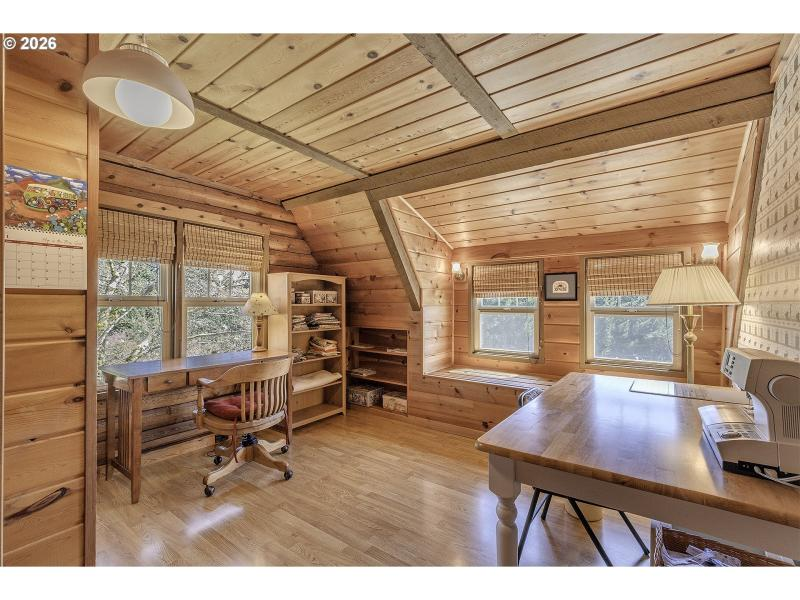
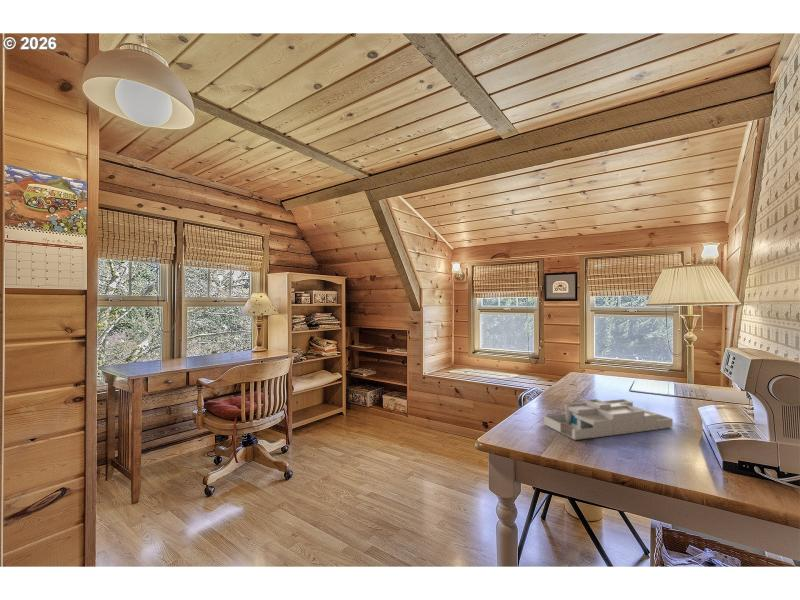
+ desk organizer (607, 414)
